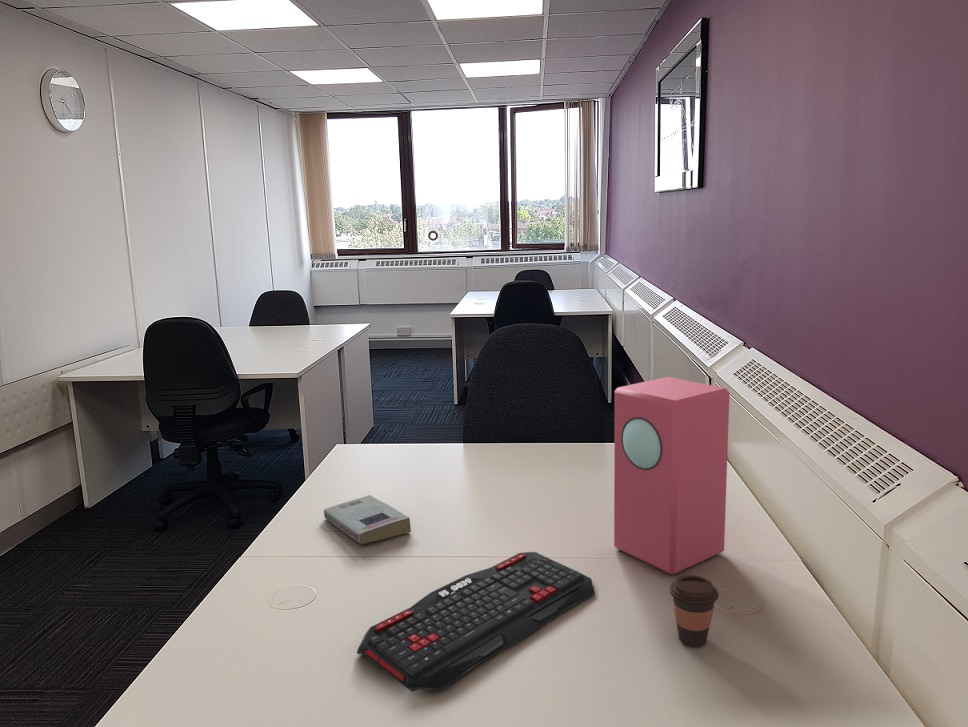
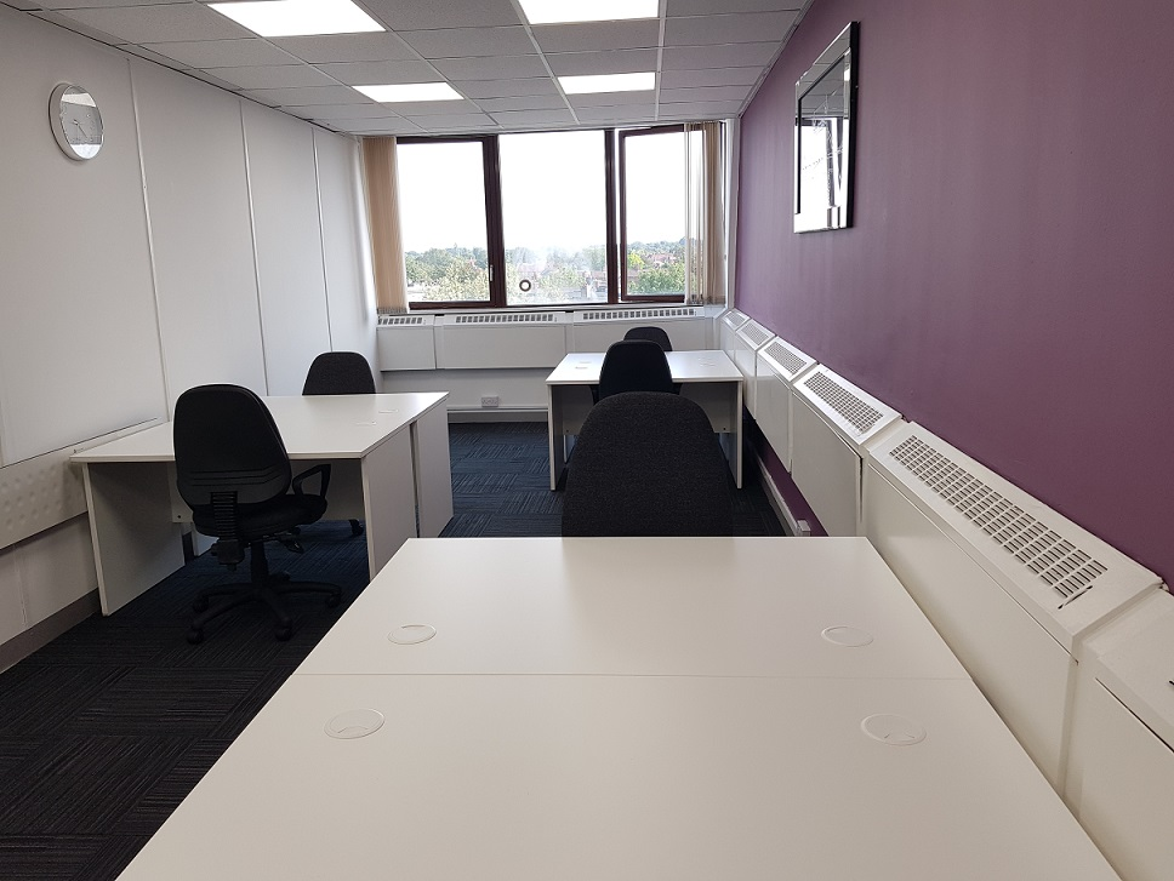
- keyboard (485, 609)
- coffee cup (693, 611)
- book (365, 518)
- speaker (665, 472)
